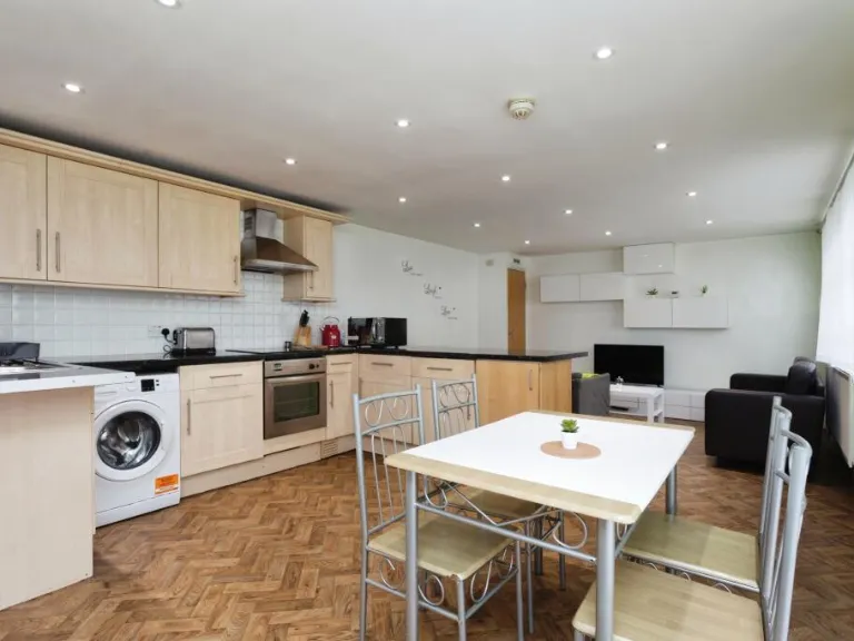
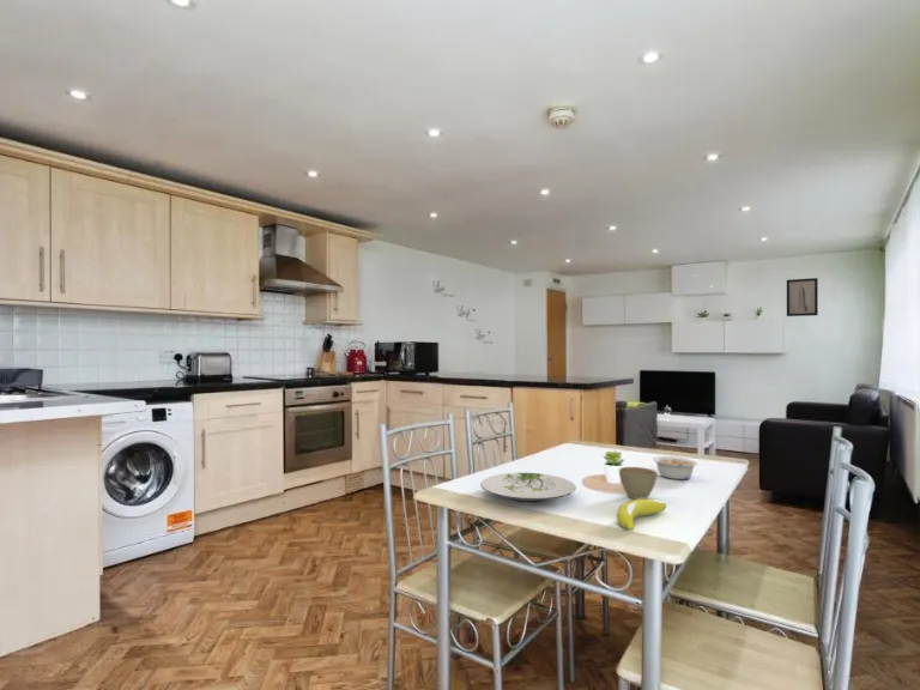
+ wall art (801, 297)
+ banana (644, 510)
+ plate (527, 490)
+ flower pot (637, 483)
+ legume (676, 467)
